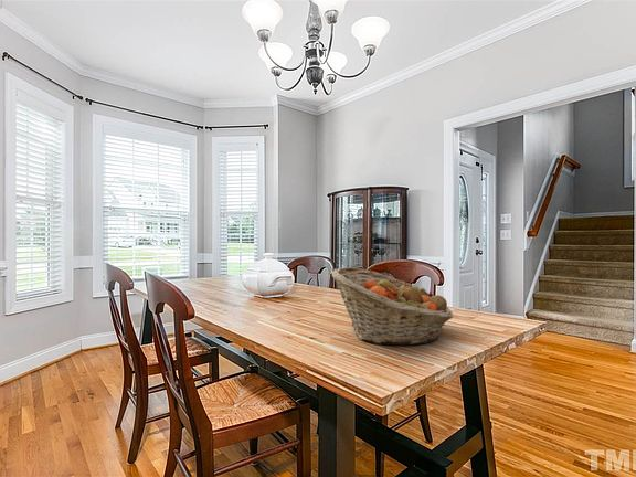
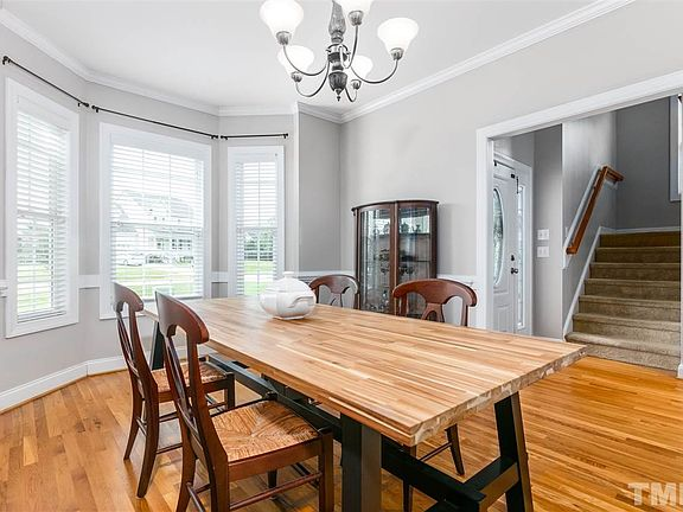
- fruit basket (390, 300)
